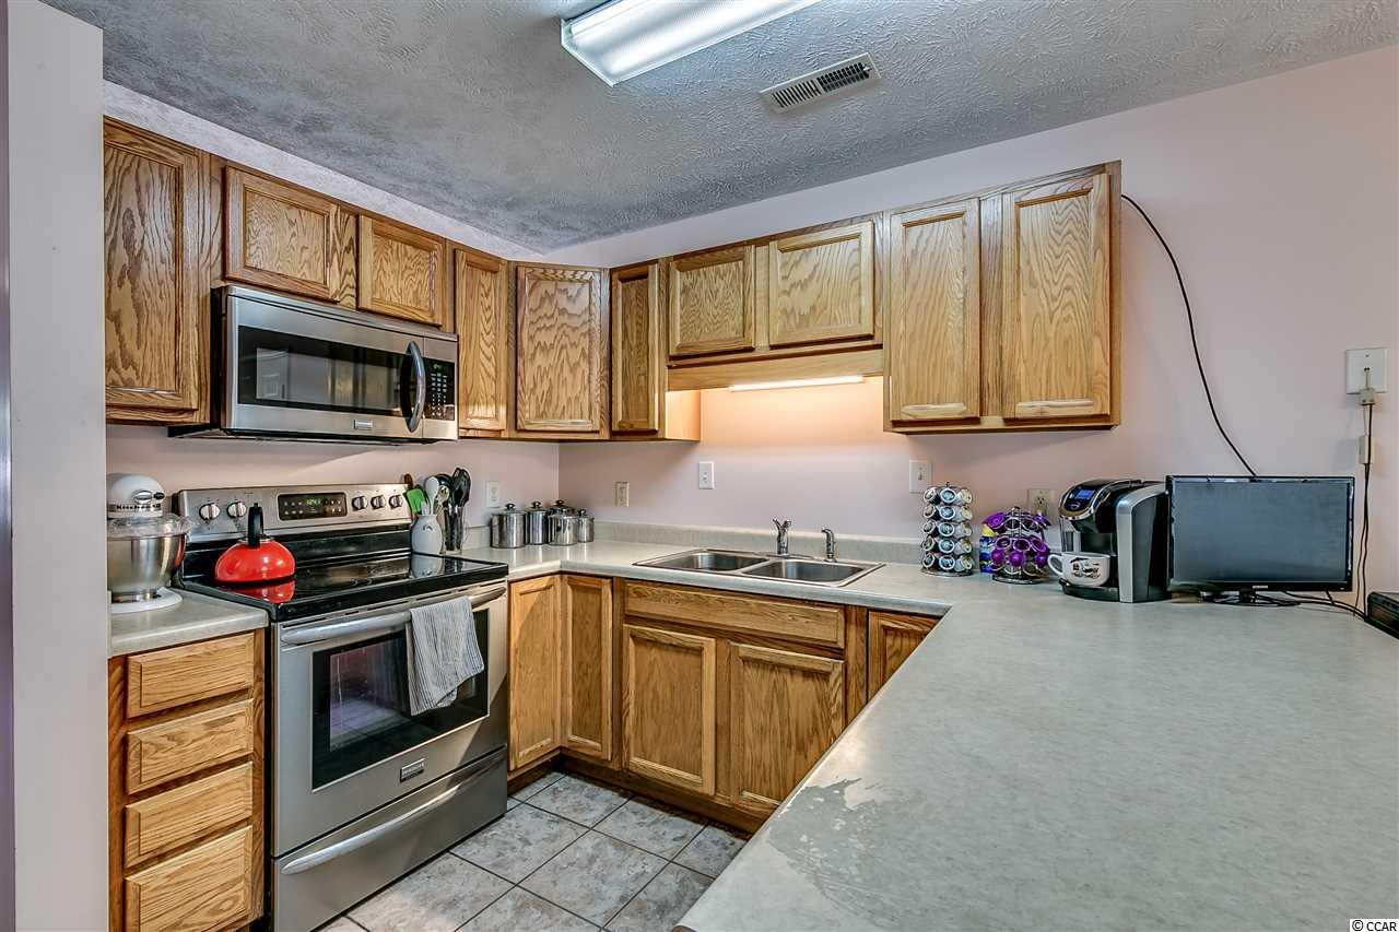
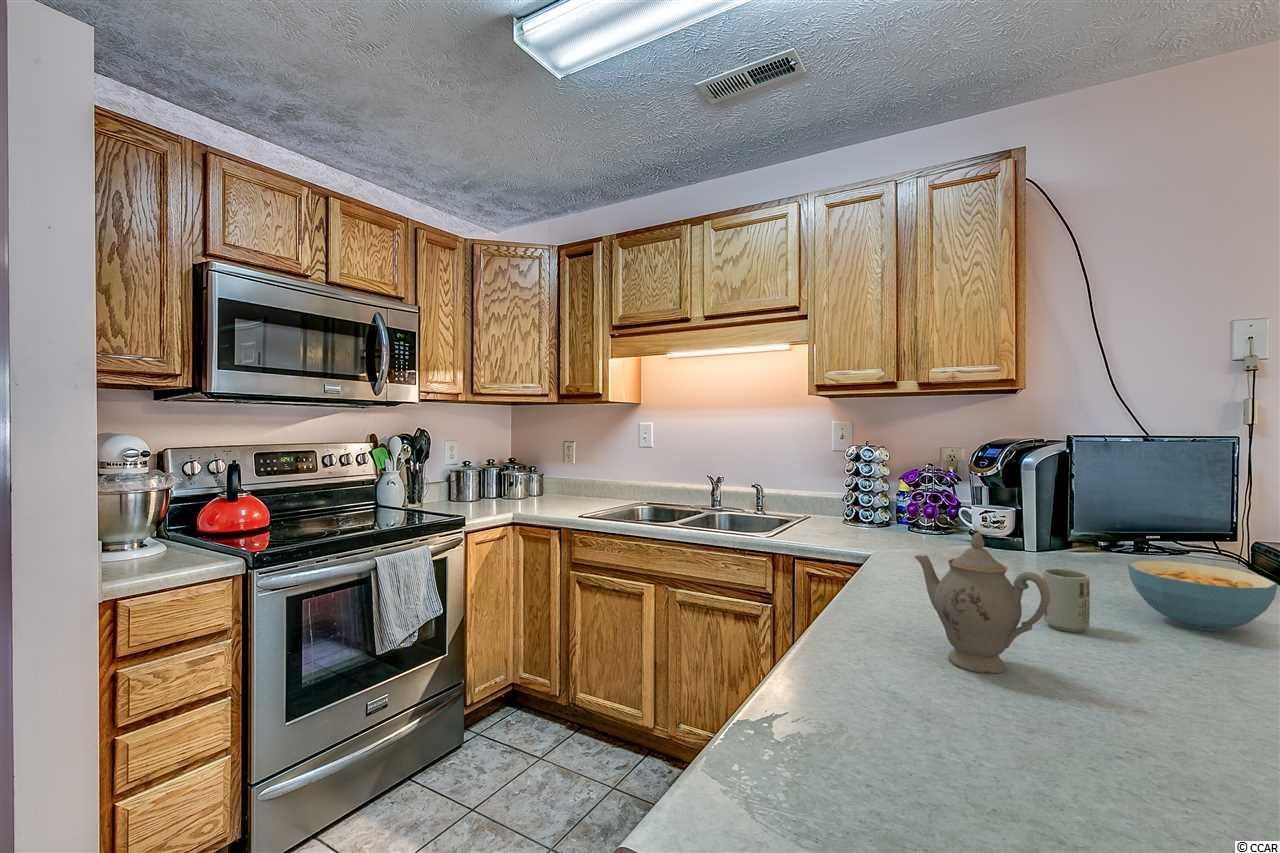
+ cereal bowl (1197, 599)
+ cup (1065, 599)
+ chinaware (975, 597)
